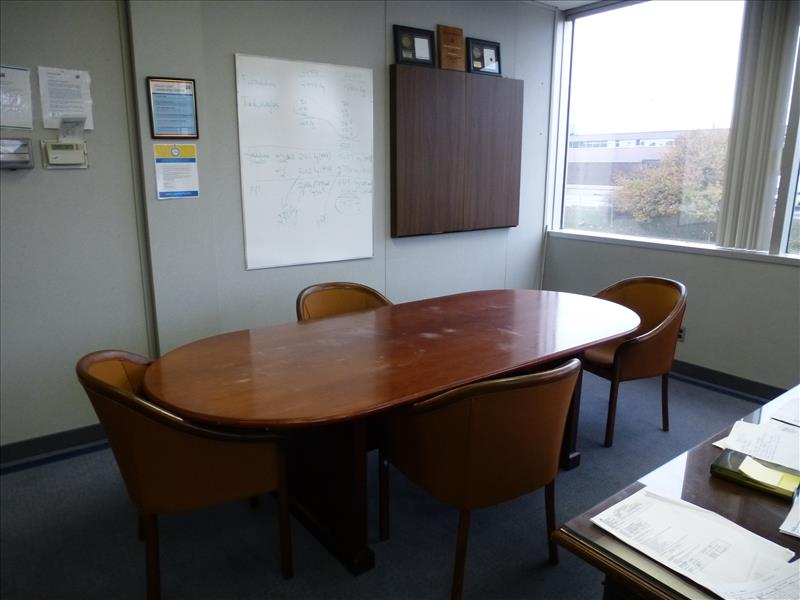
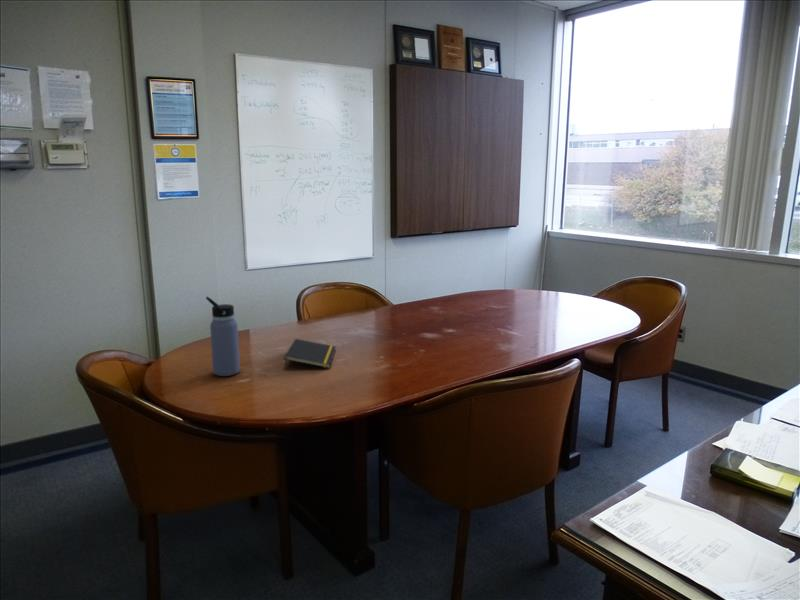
+ water bottle (223, 334)
+ notepad (311, 352)
